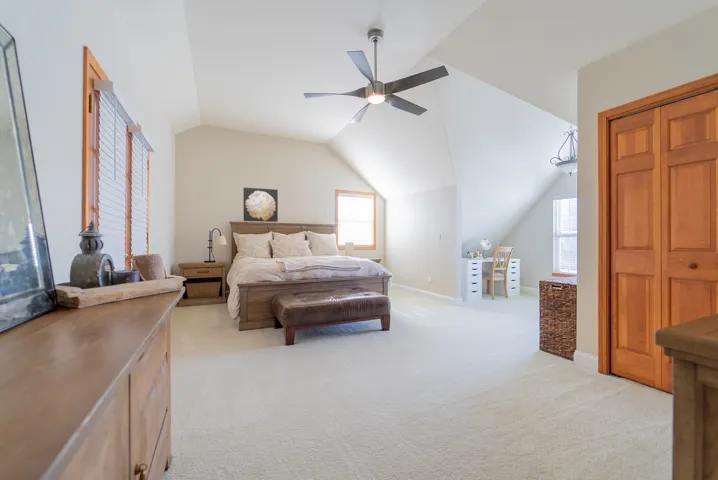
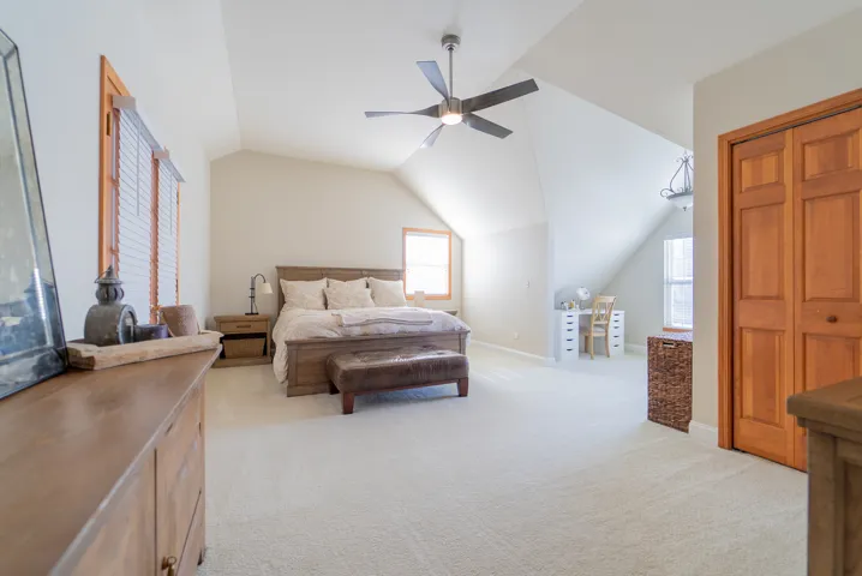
- wall art (260, 205)
